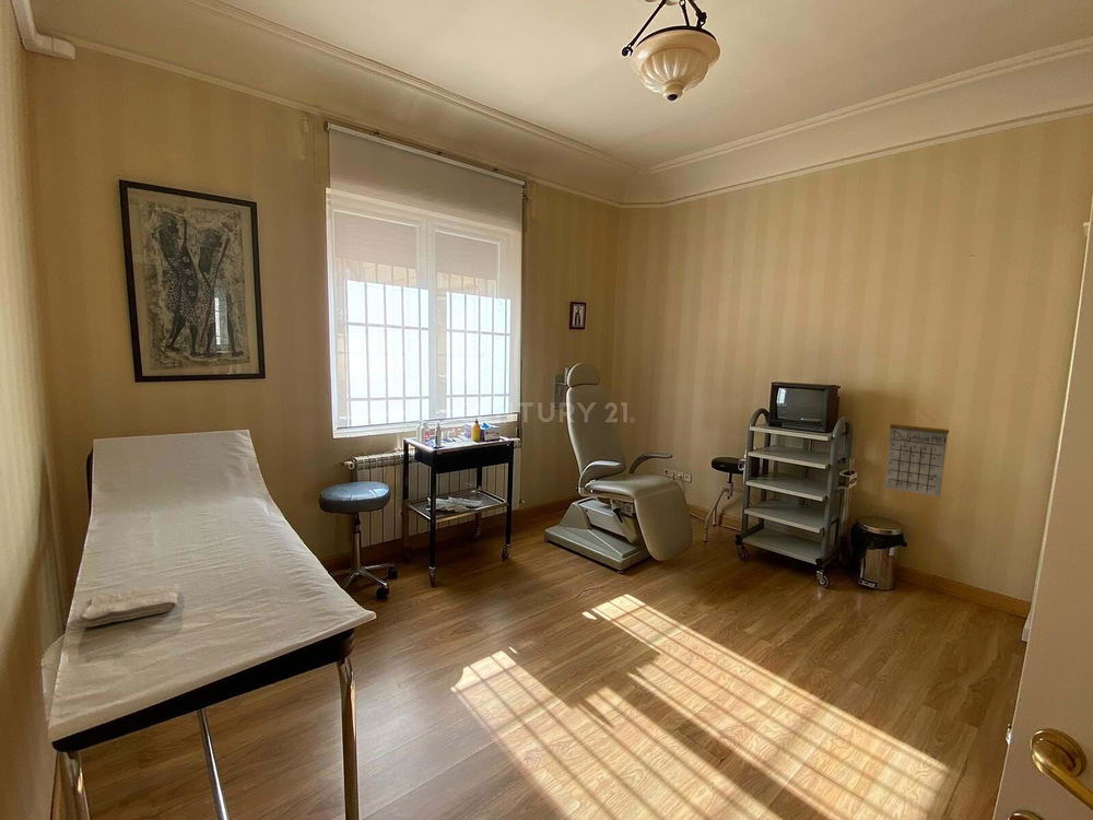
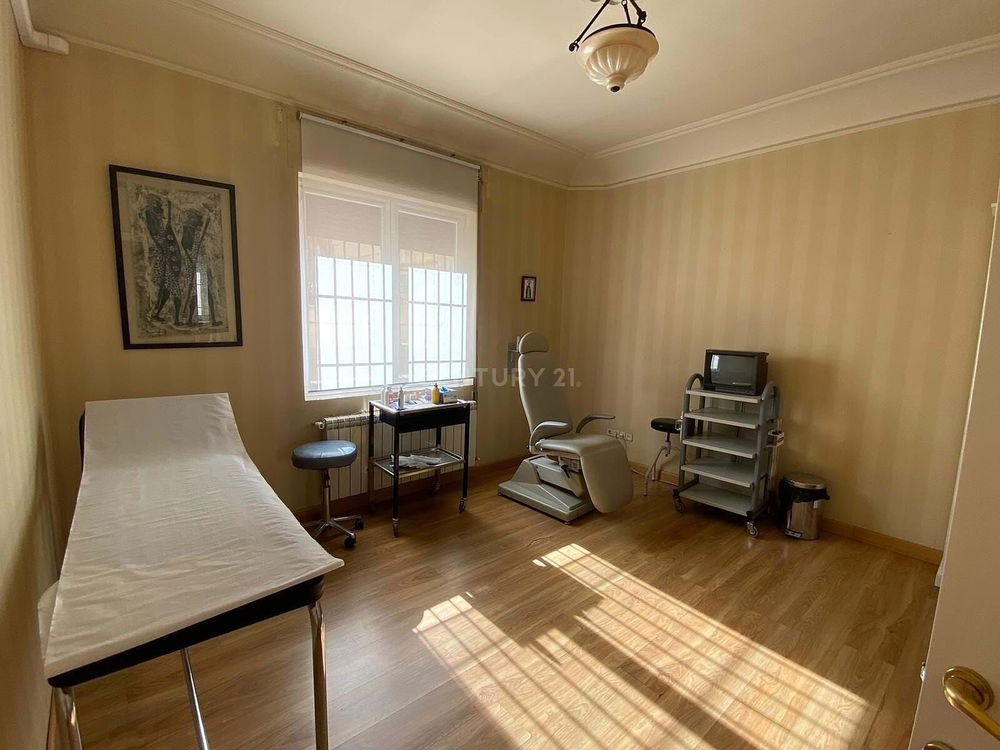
- calendar (916, 452)
- washcloth (132, 602)
